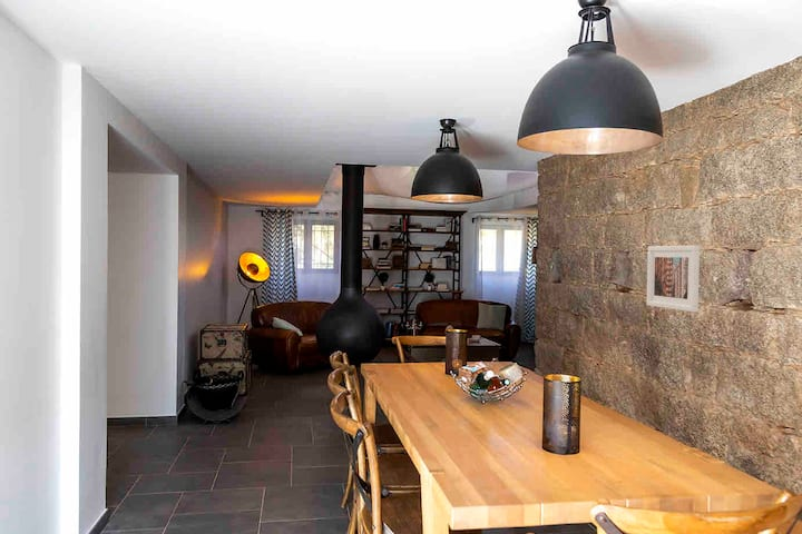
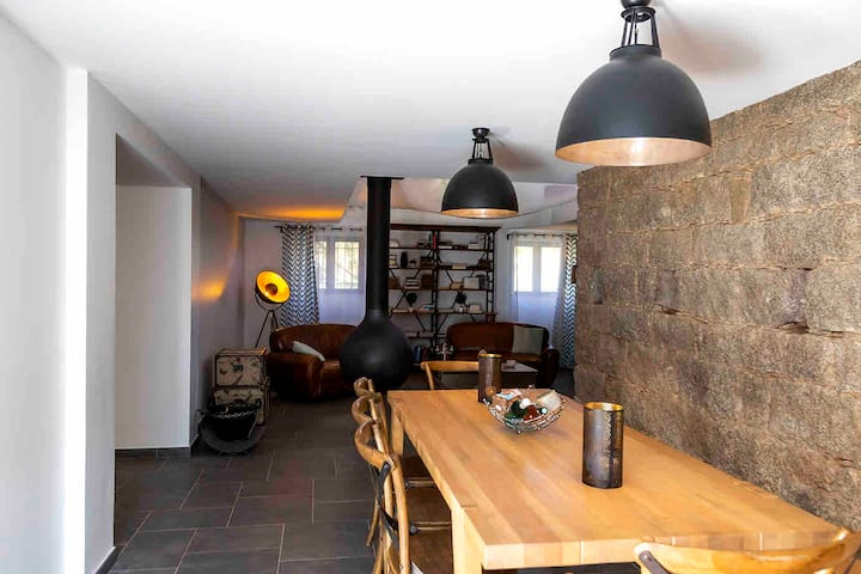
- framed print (671, 277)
